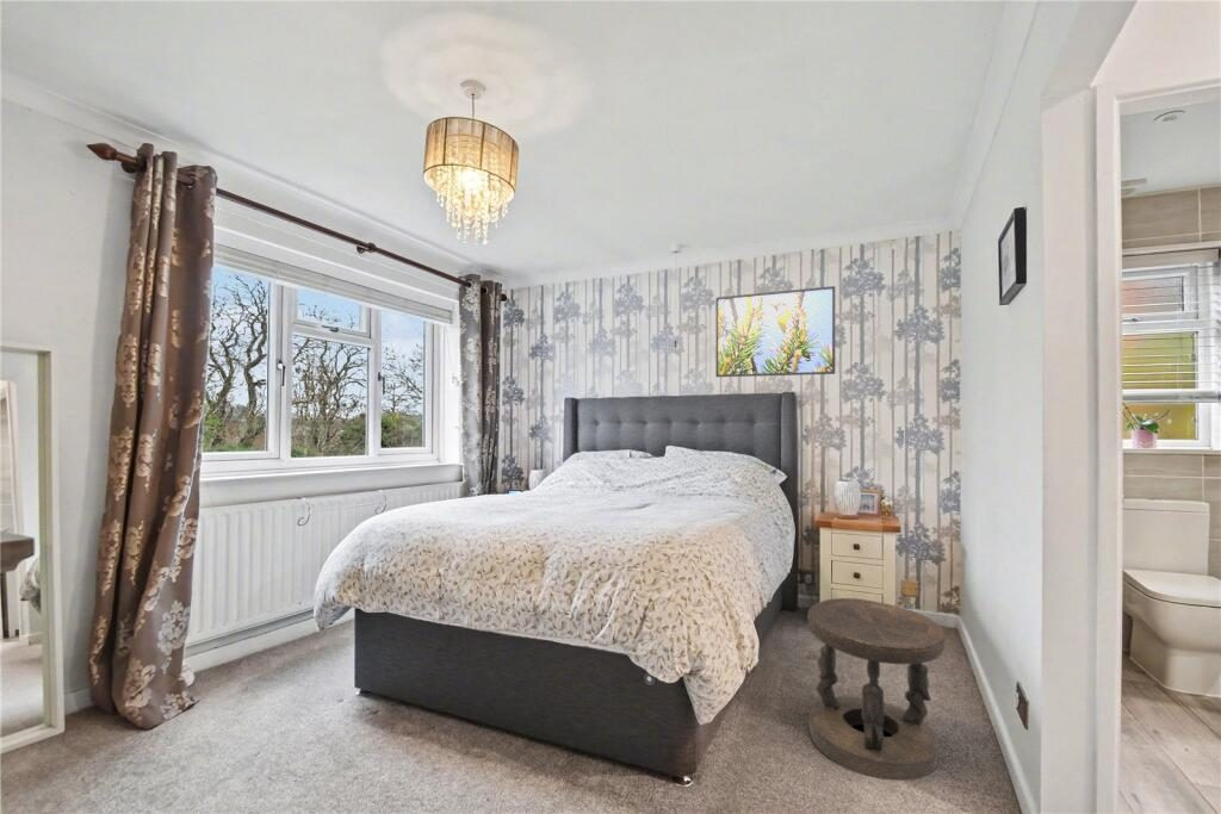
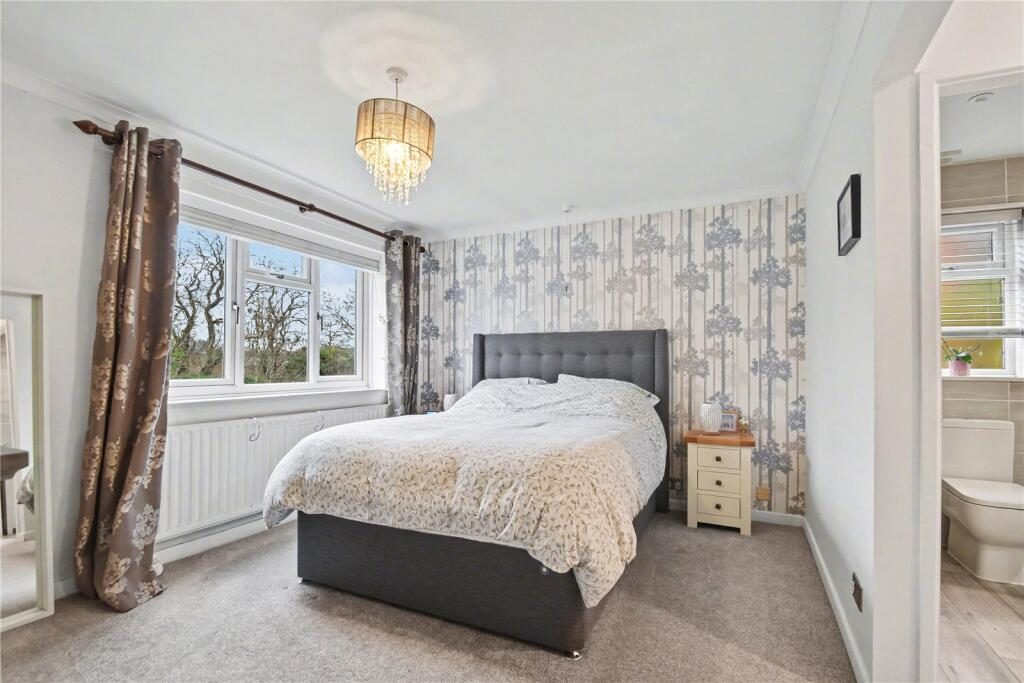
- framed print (773, 334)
- stool (873, 682)
